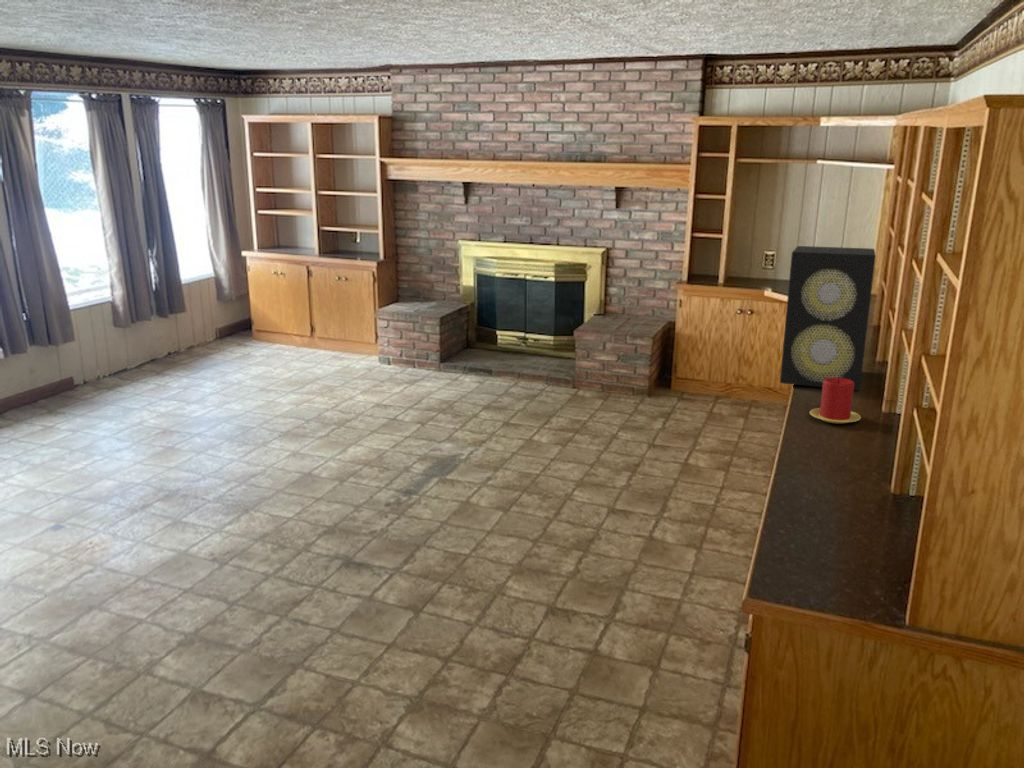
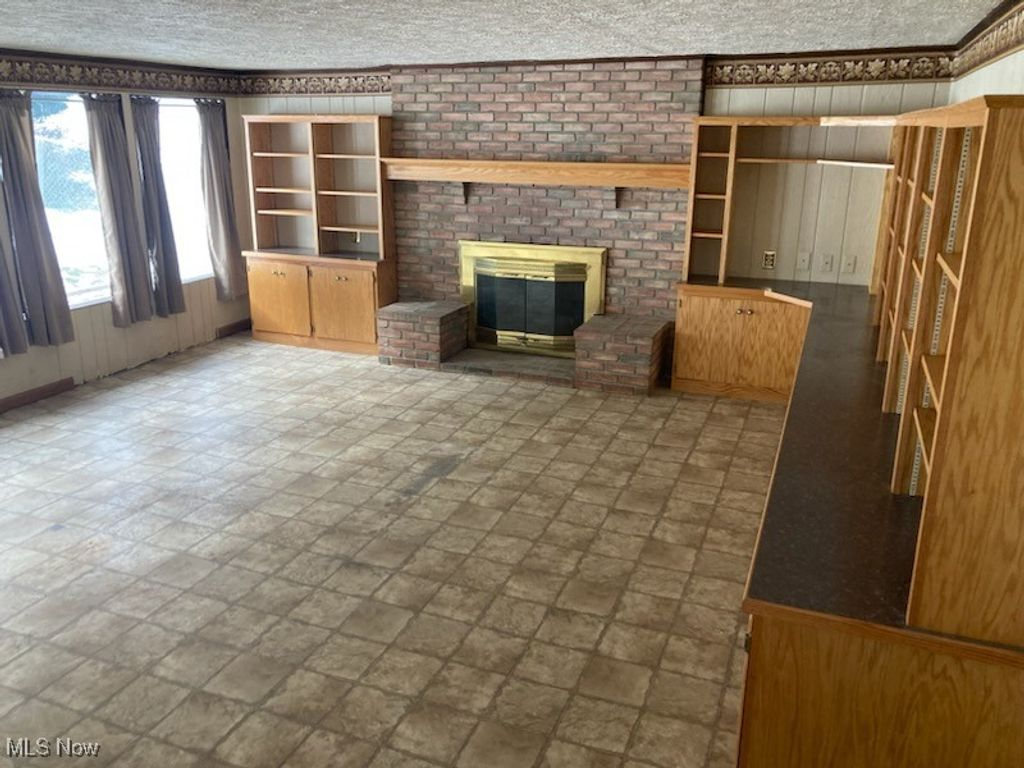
- speaker (827, 316)
- candle (836, 399)
